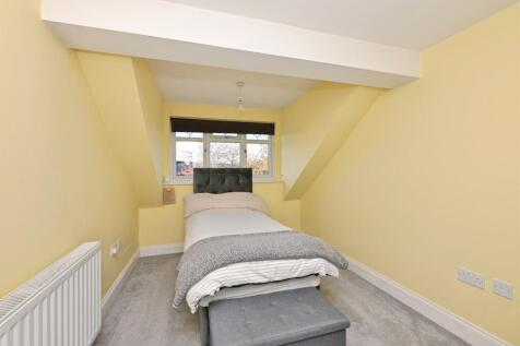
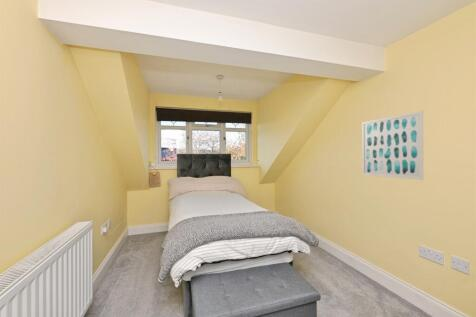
+ wall art (388, 147)
